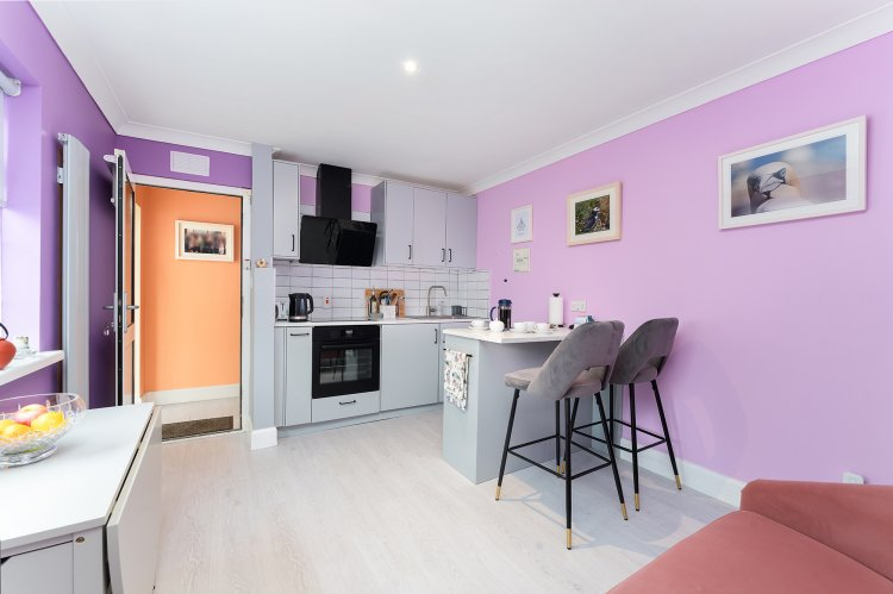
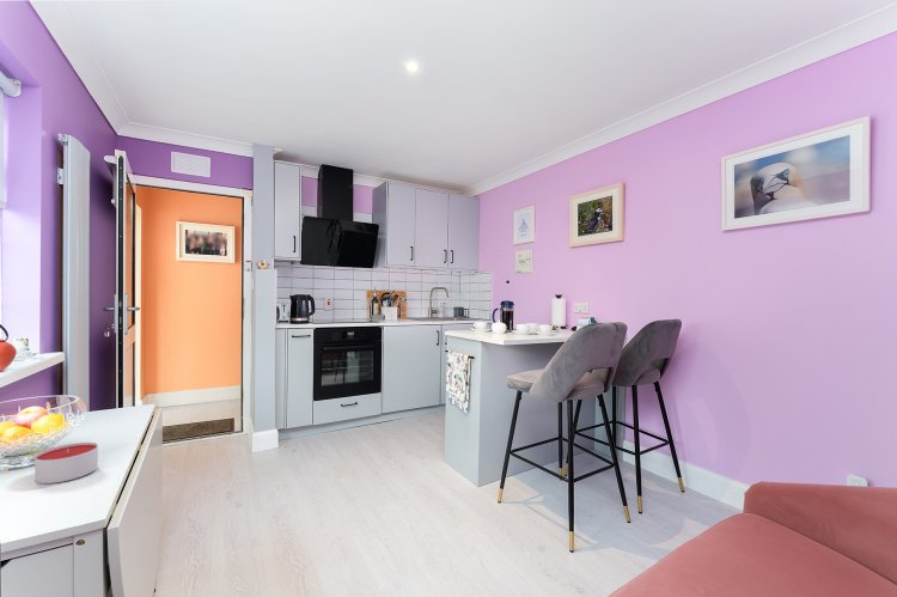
+ candle (67, 461)
